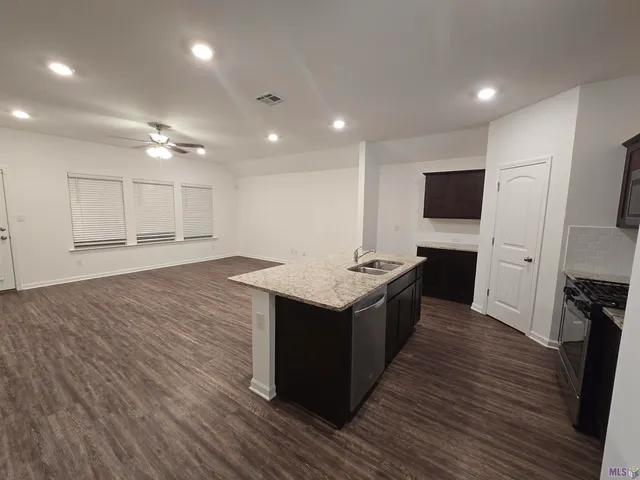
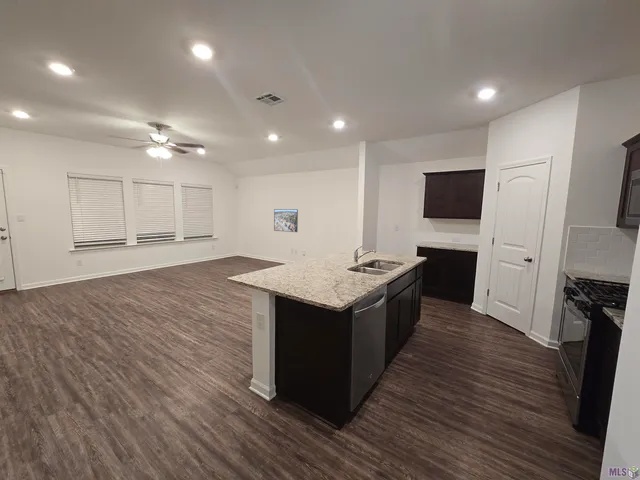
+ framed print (285, 220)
